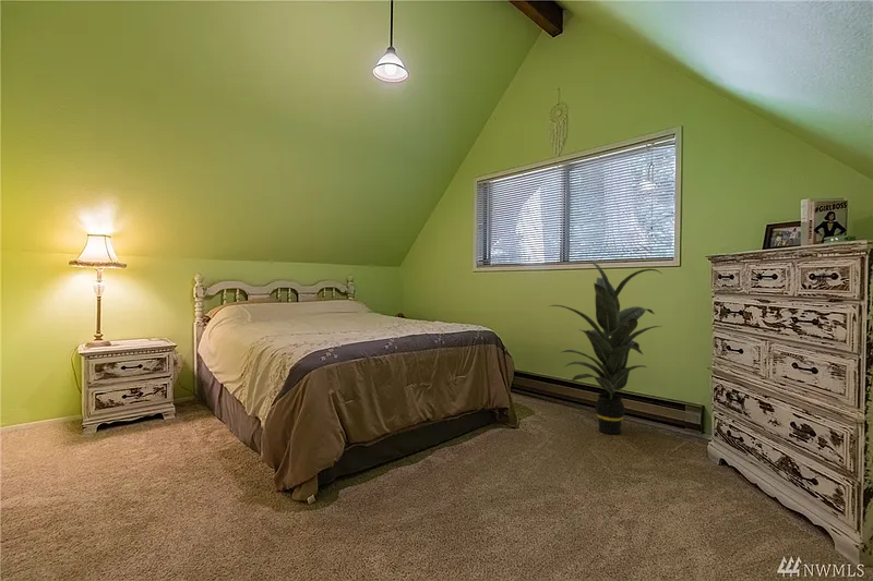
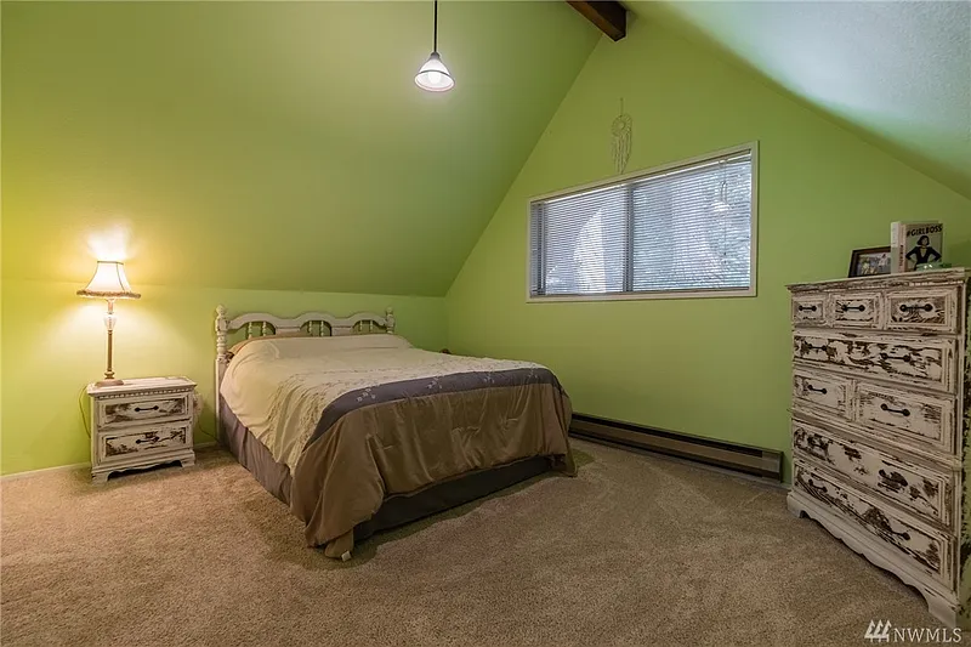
- indoor plant (606, 344)
